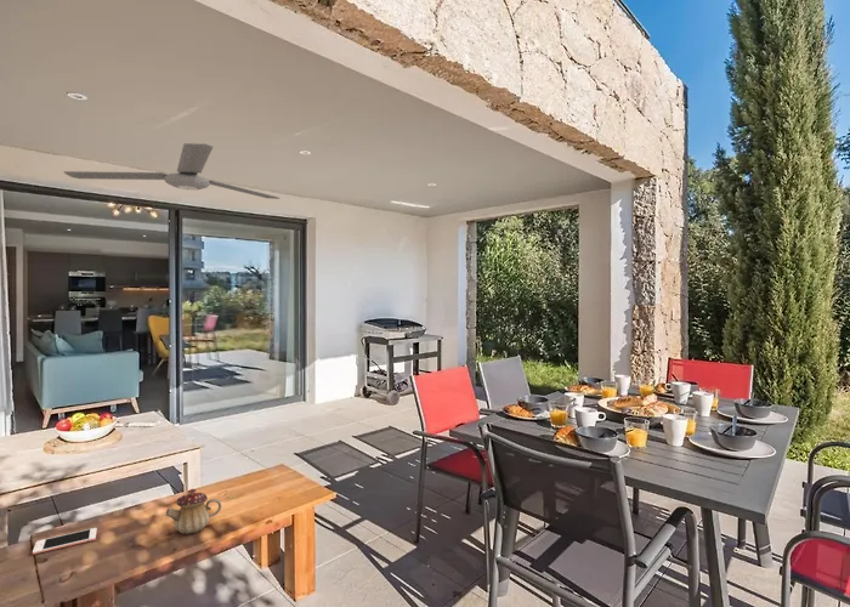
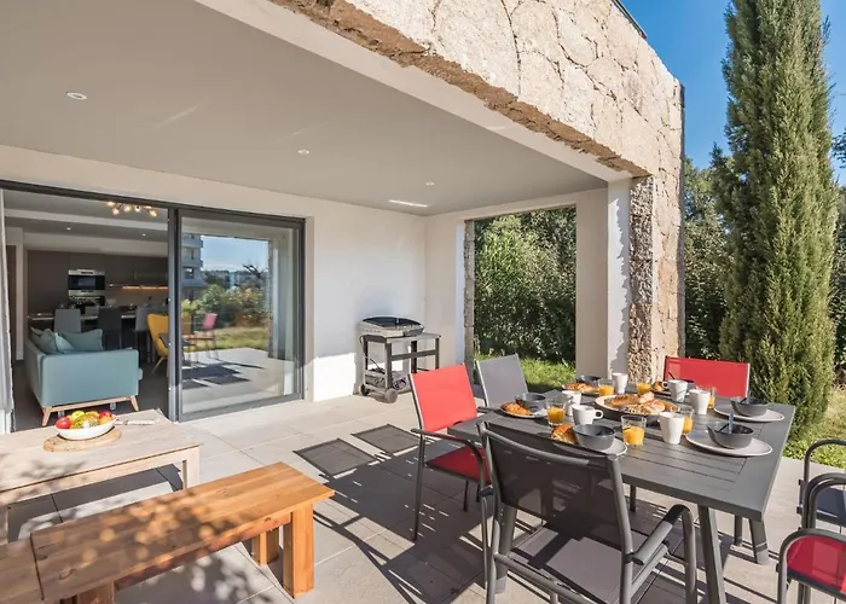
- teapot (194, 507)
- ceiling fan (183, 163)
- cell phone (66, 540)
